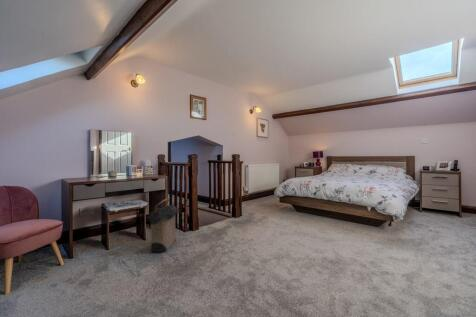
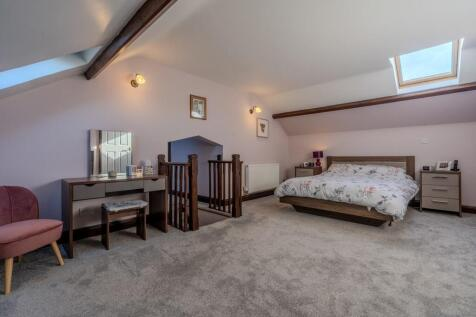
- laundry hamper (163, 221)
